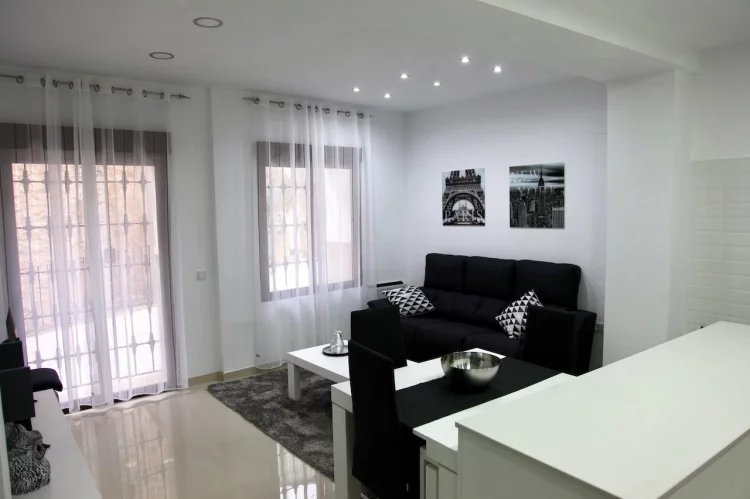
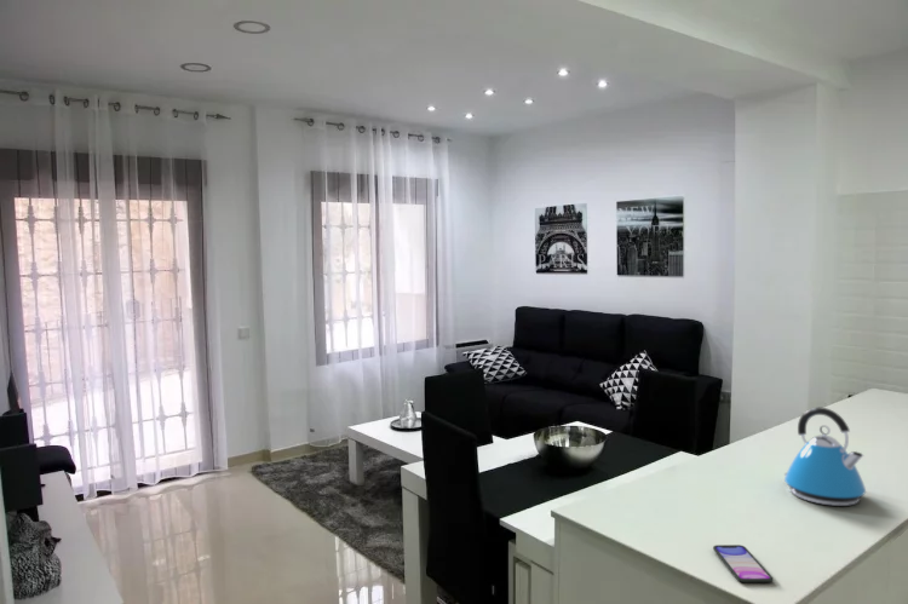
+ smartphone (741, 562)
+ kettle (822, 450)
